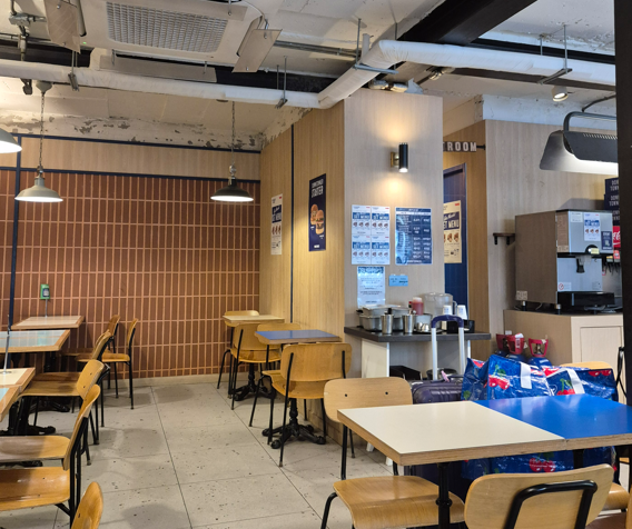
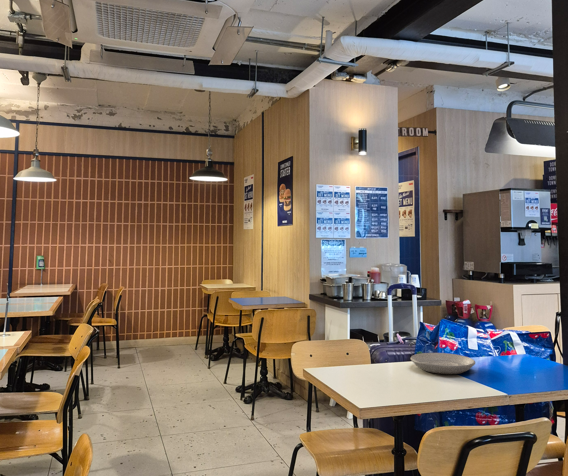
+ plate (442, 363)
